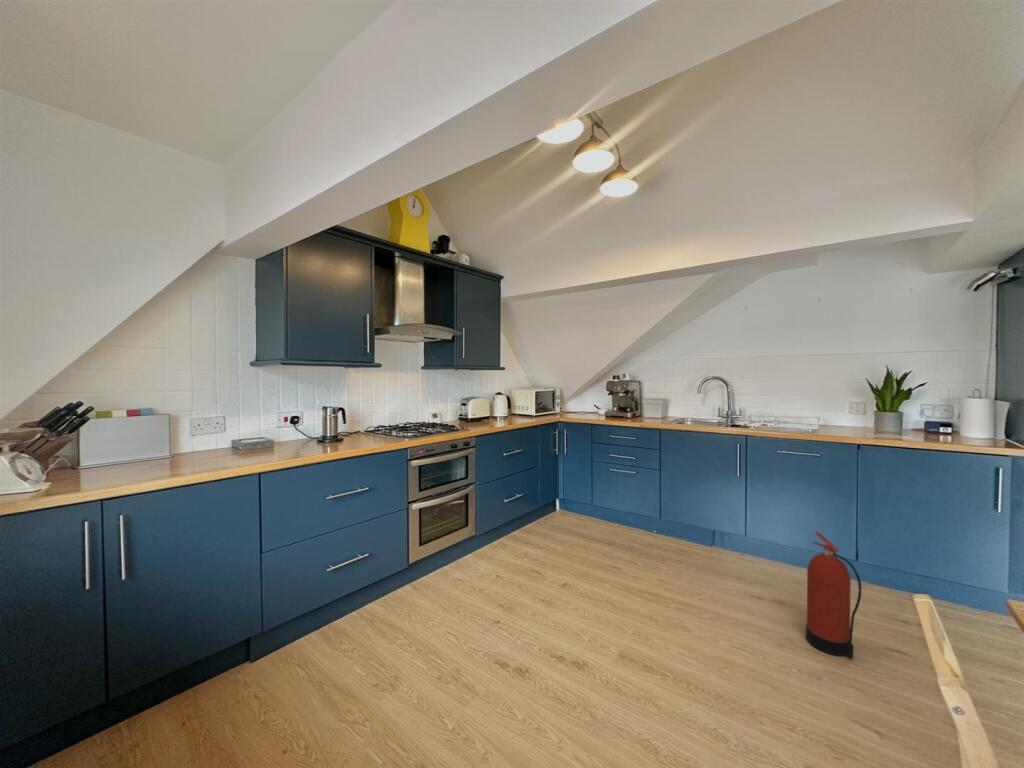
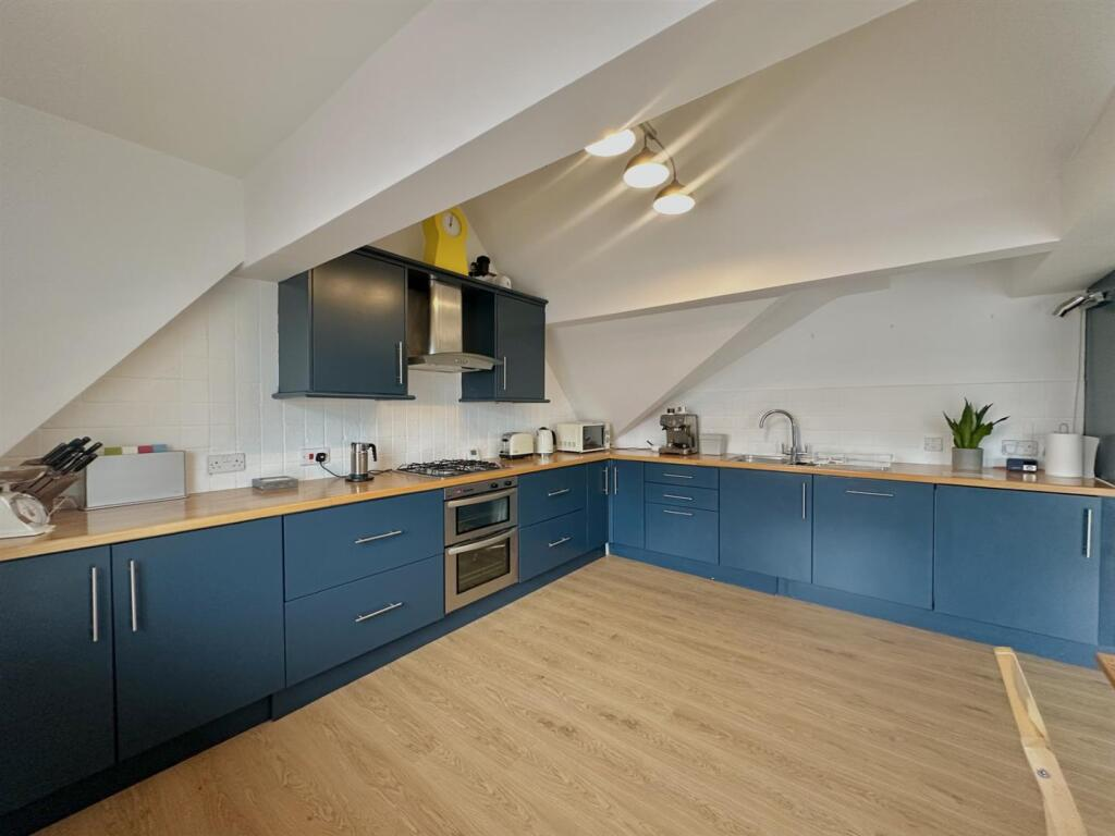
- fire extinguisher (835, 594)
